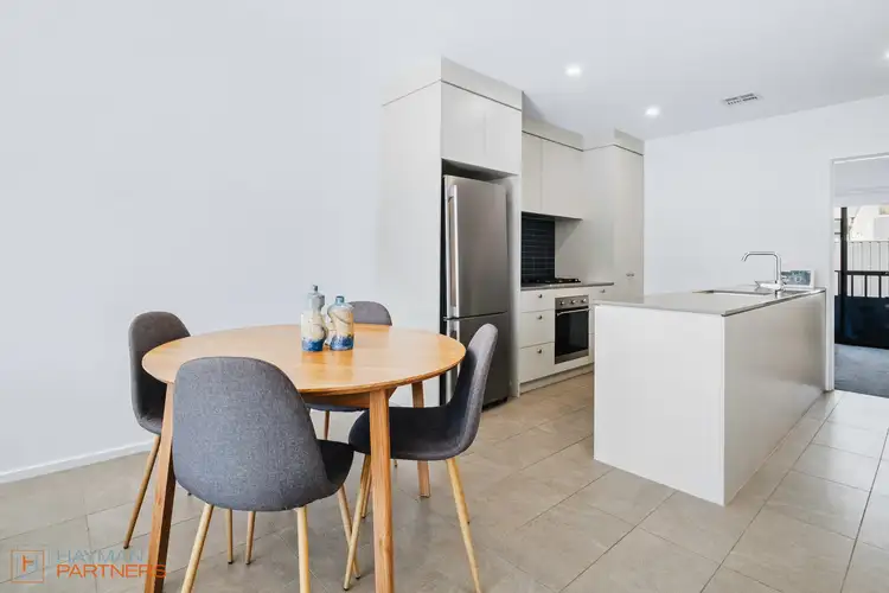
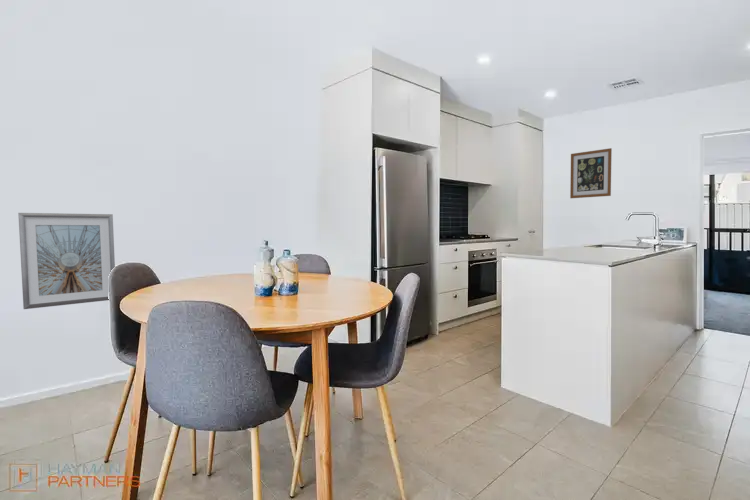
+ picture frame (70, 259)
+ wall art (590, 174)
